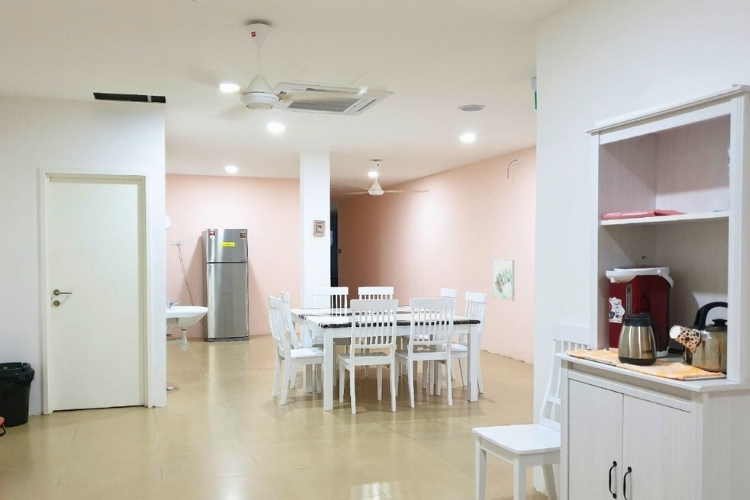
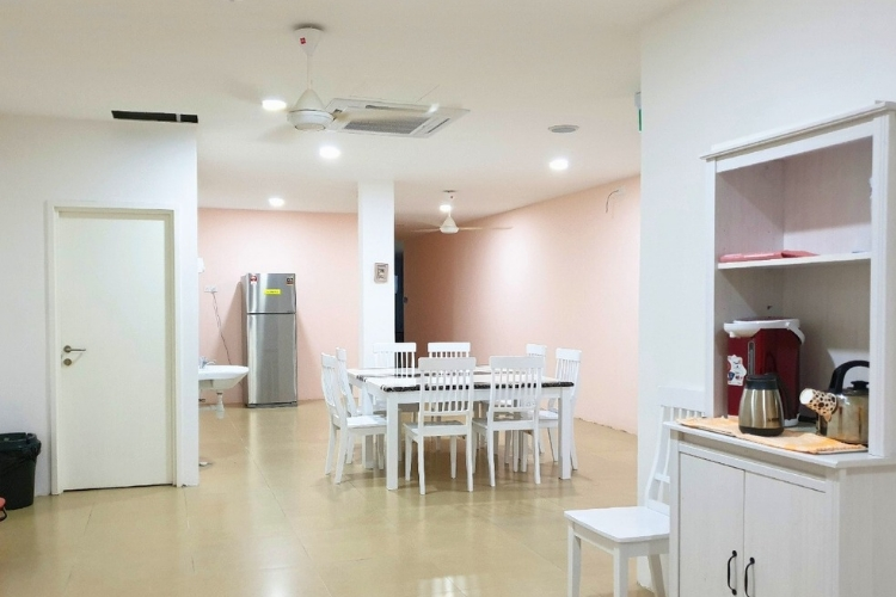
- wall art (502, 279)
